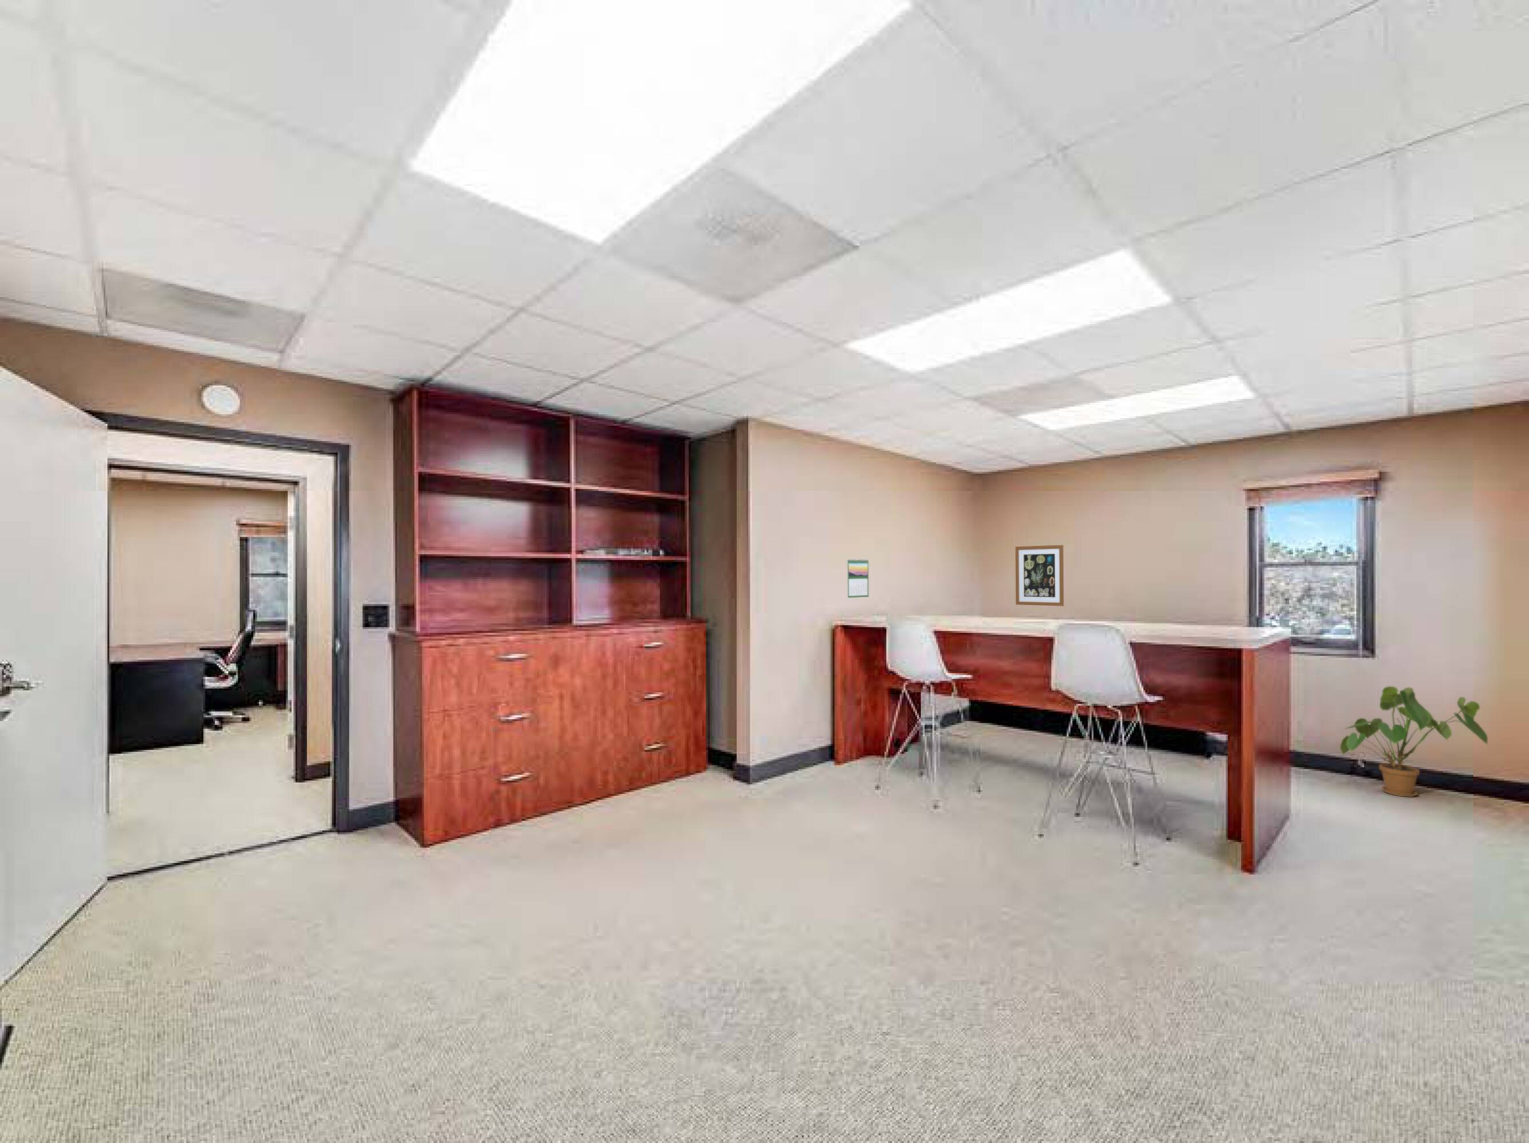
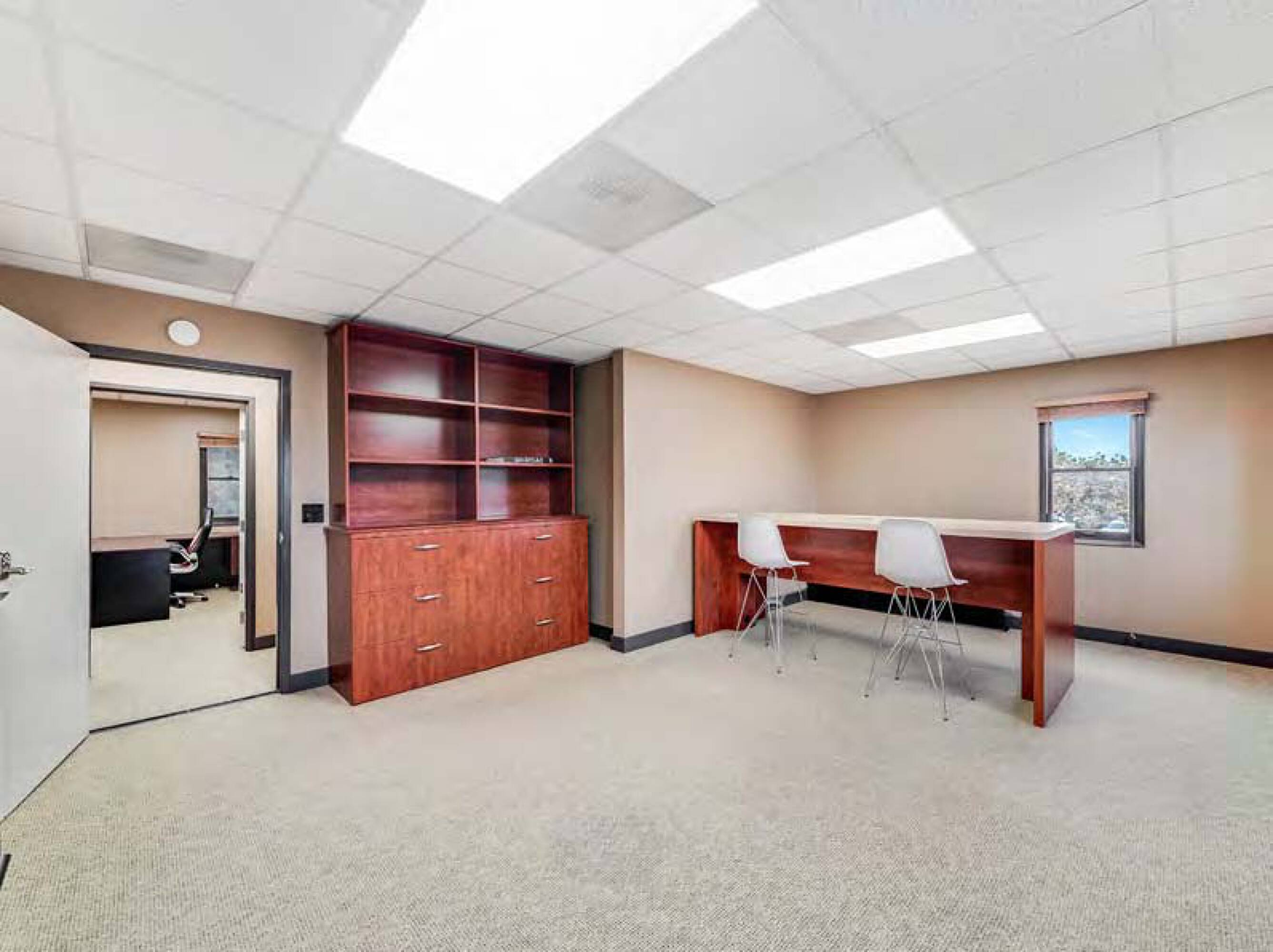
- wall art (1039, 575)
- calendar (858, 578)
- house plant (1410, 738)
